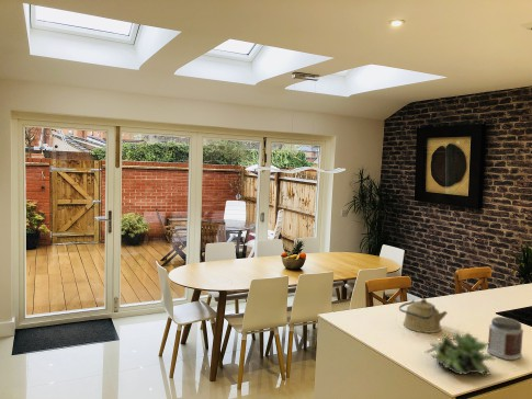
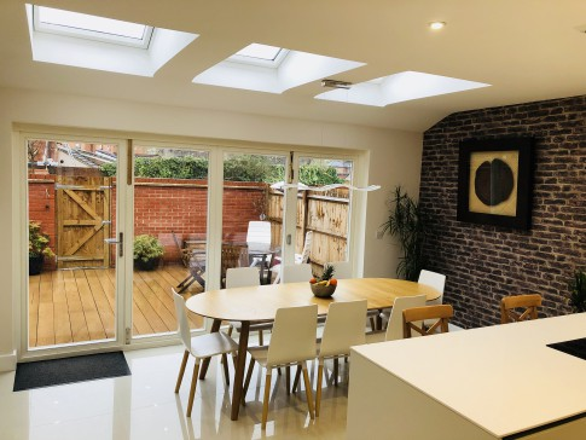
- jar (505, 337)
- succulent plant (459, 350)
- kettle (426, 314)
